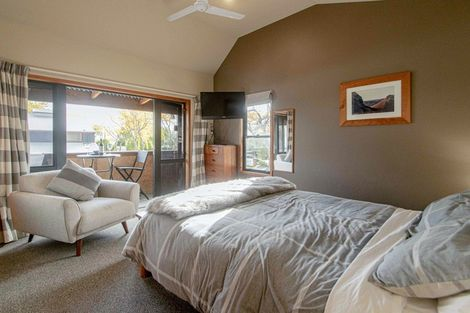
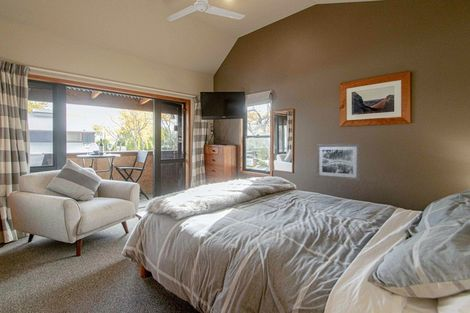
+ wall art (337, 161)
